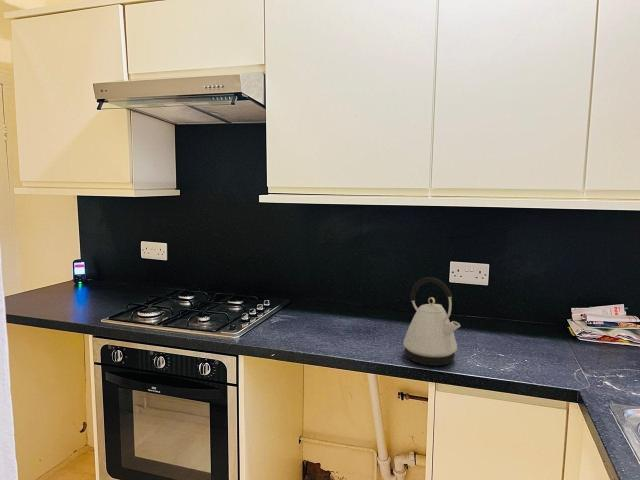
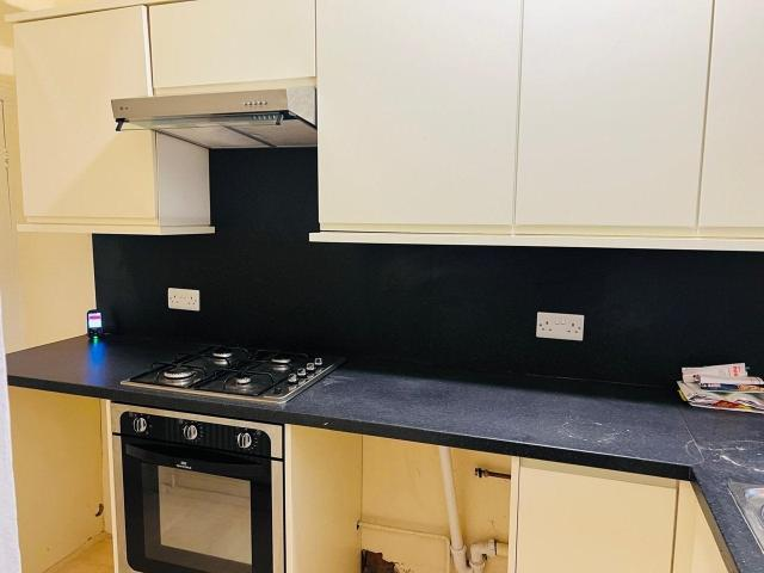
- kettle (432, 318)
